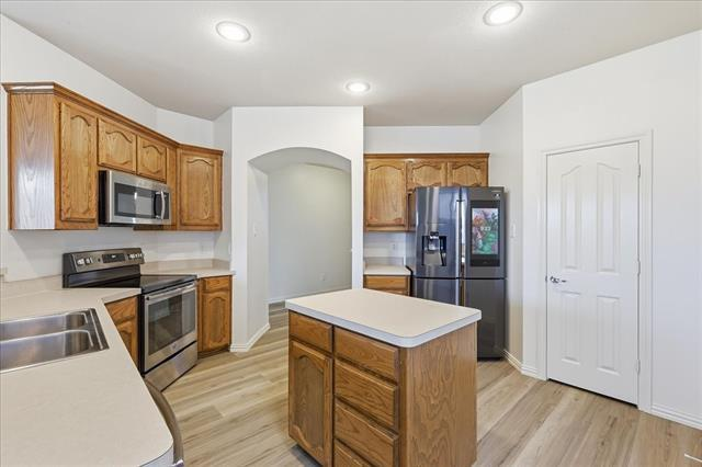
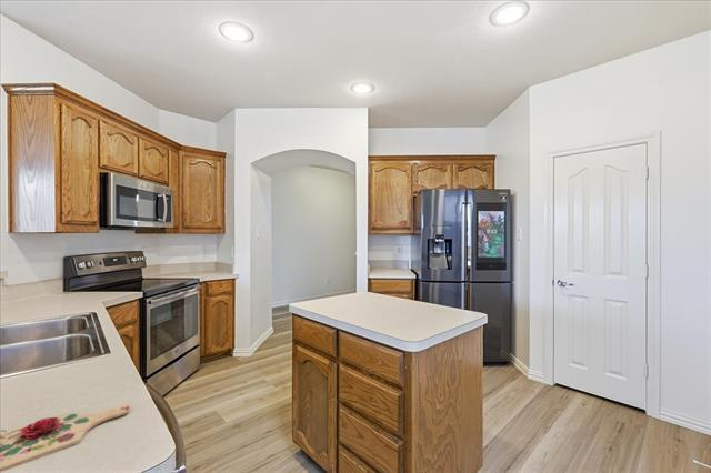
+ cutting board (68, 424)
